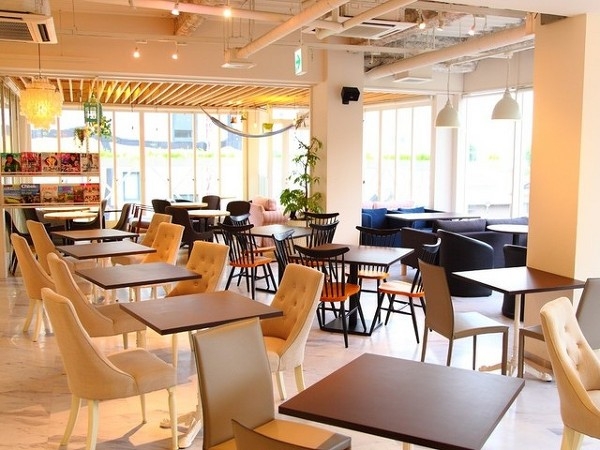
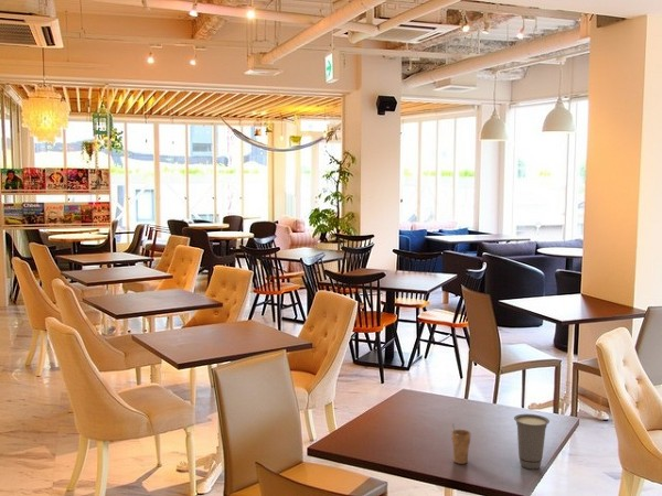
+ cup (460, 443)
+ cup (531, 442)
